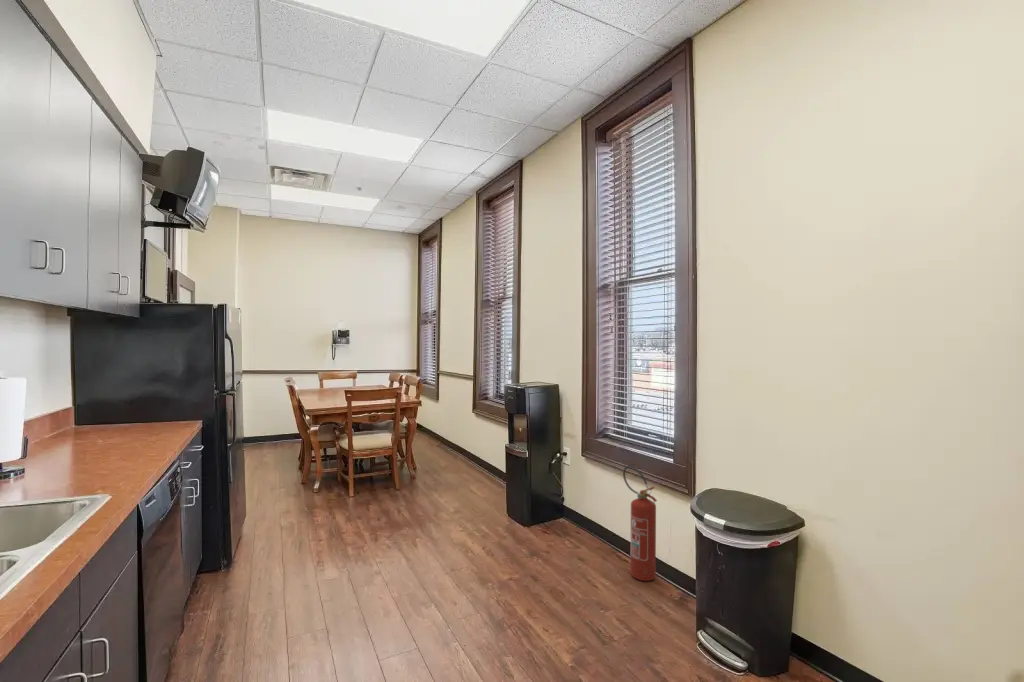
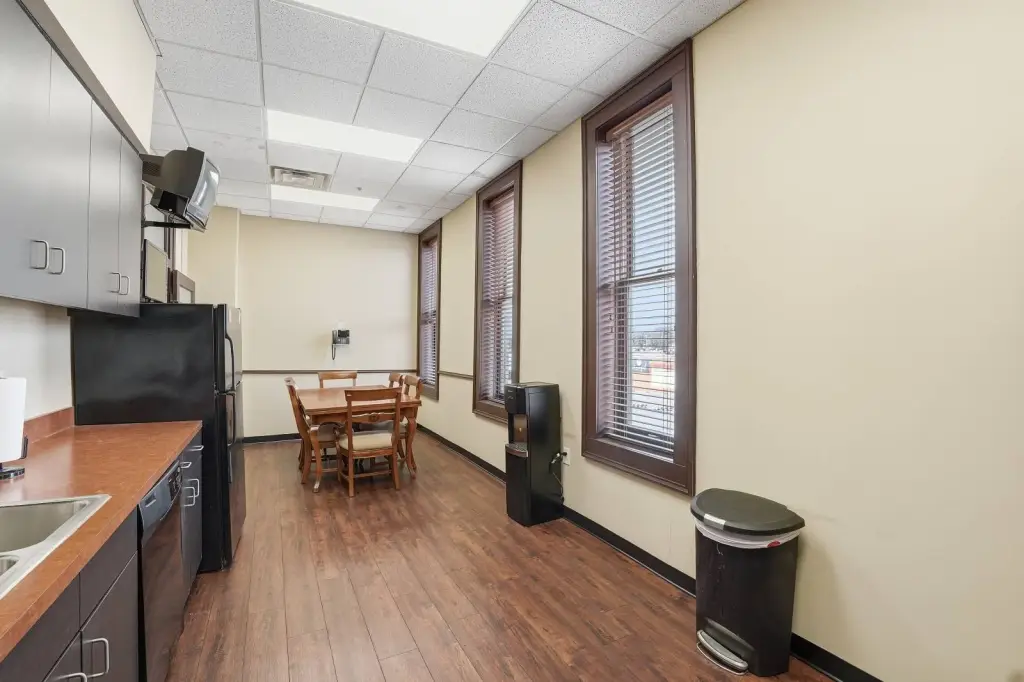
- fire extinguisher (638, 520)
